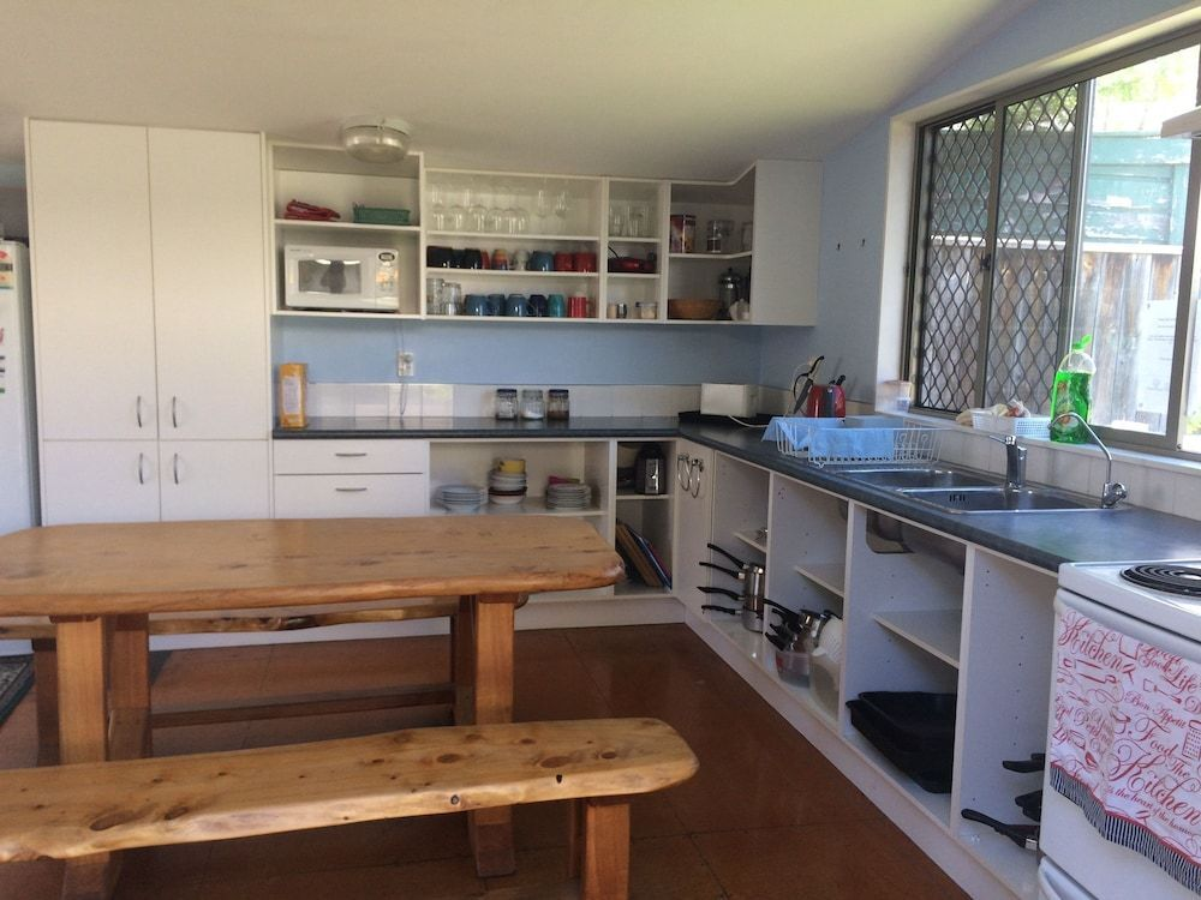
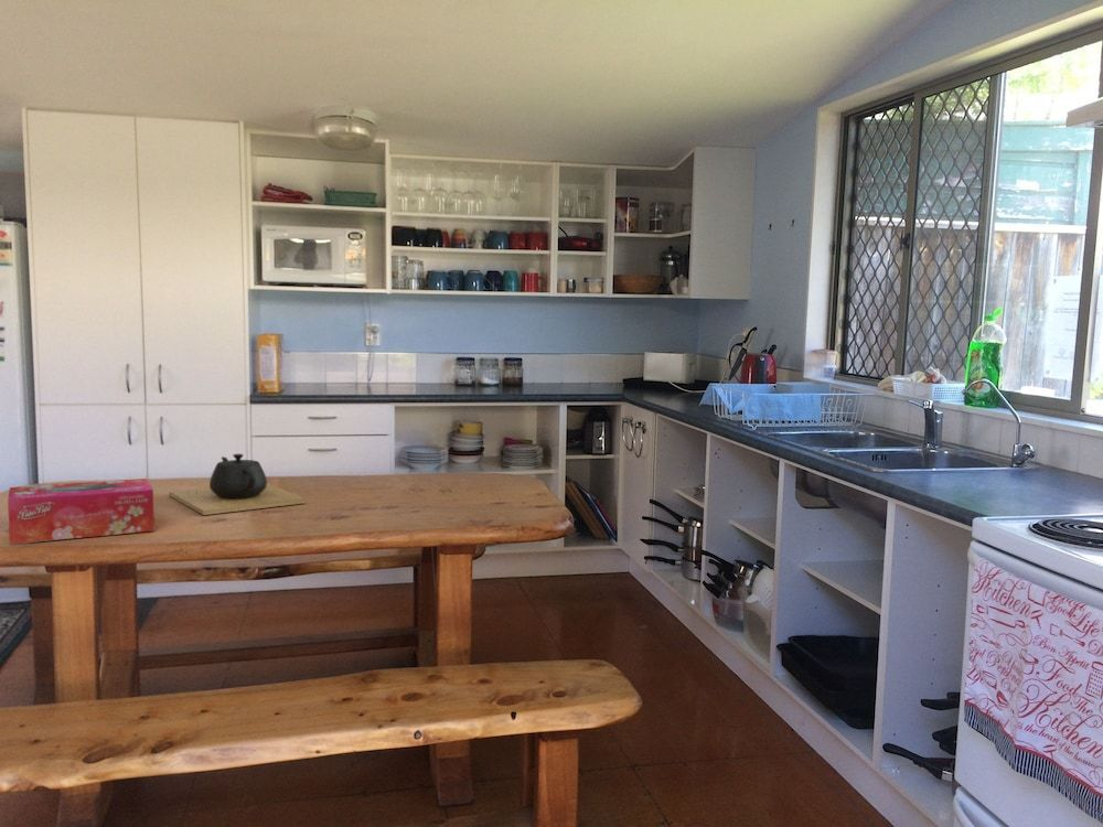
+ teapot (236, 476)
+ tissue box (82, 508)
